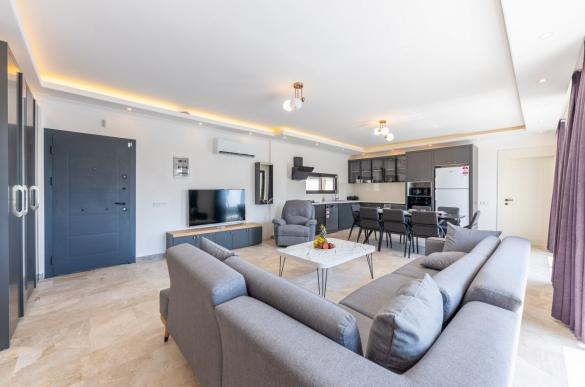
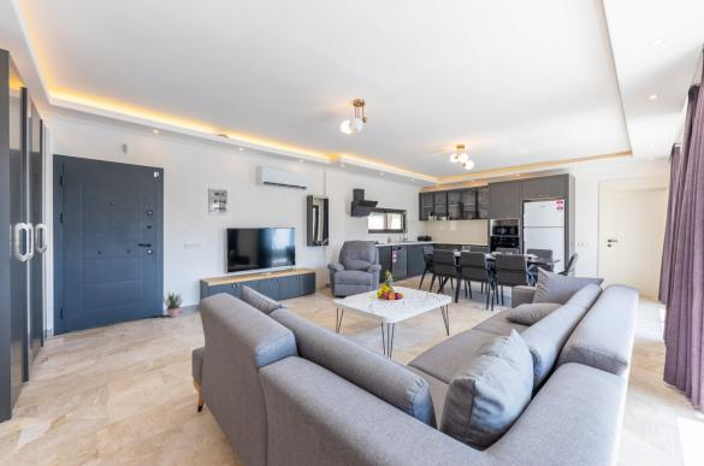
+ potted plant (172, 303)
